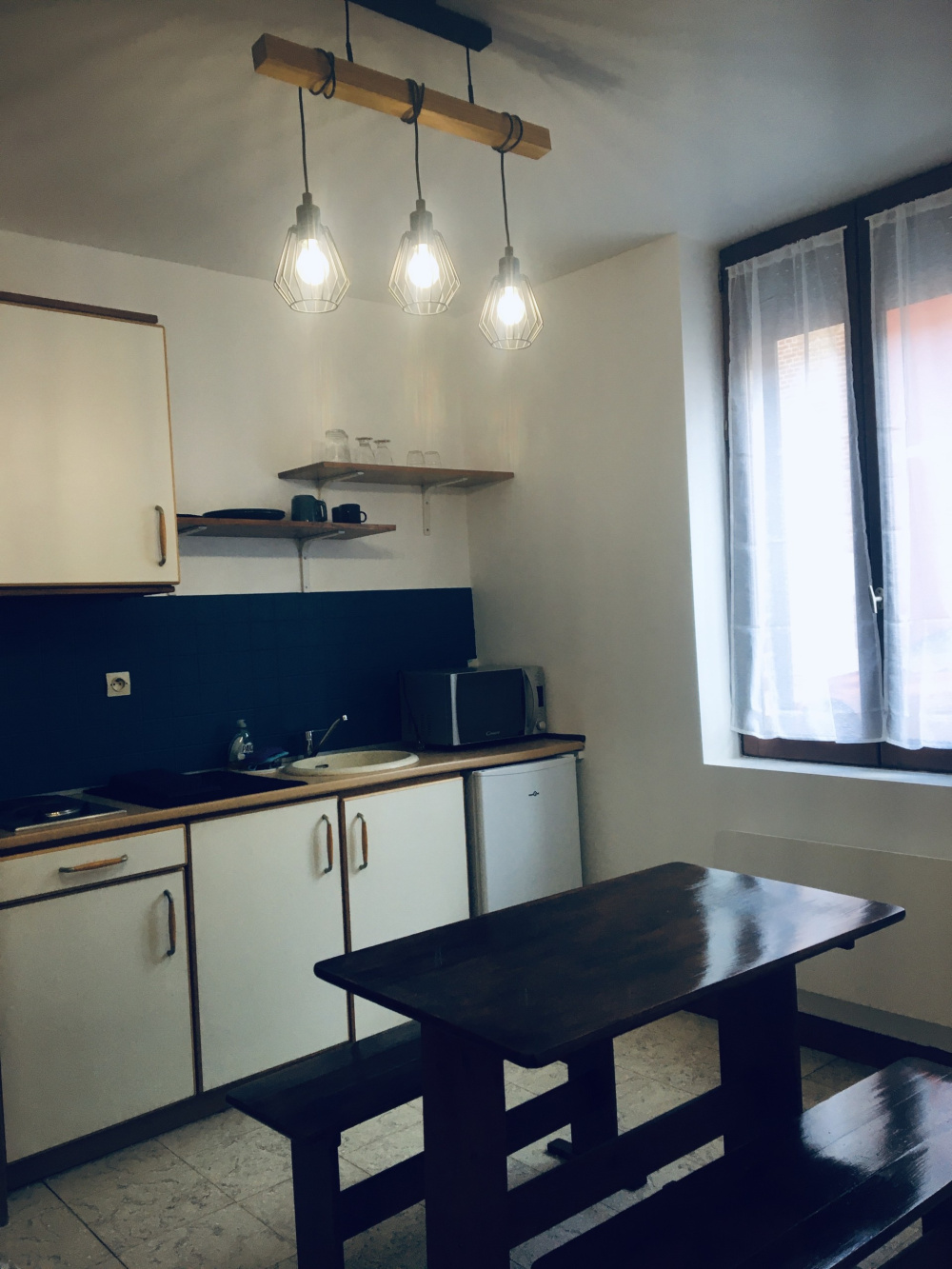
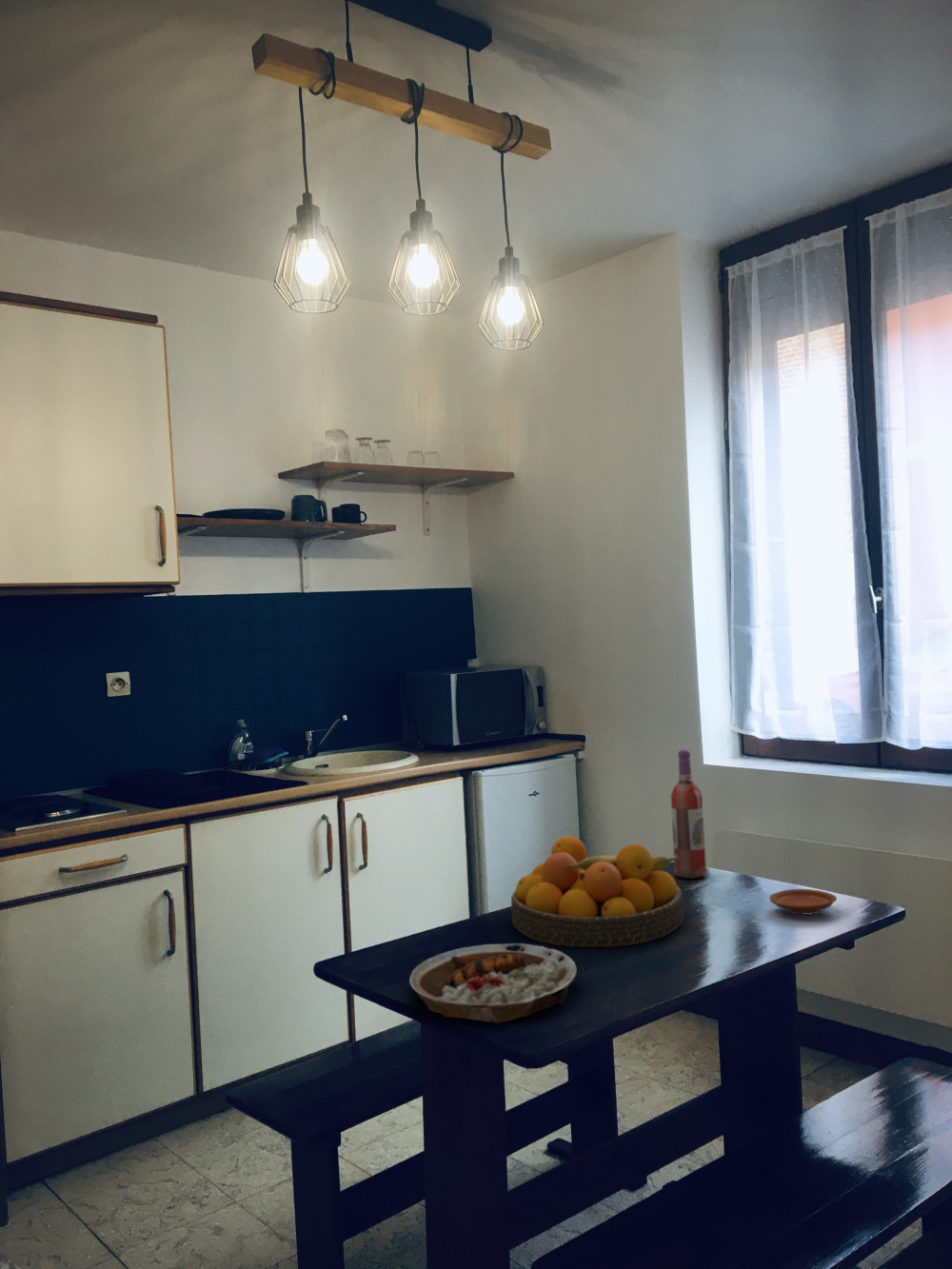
+ wine bottle (686, 812)
+ plate (493, 973)
+ plate (803, 902)
+ fruit bowl (595, 882)
